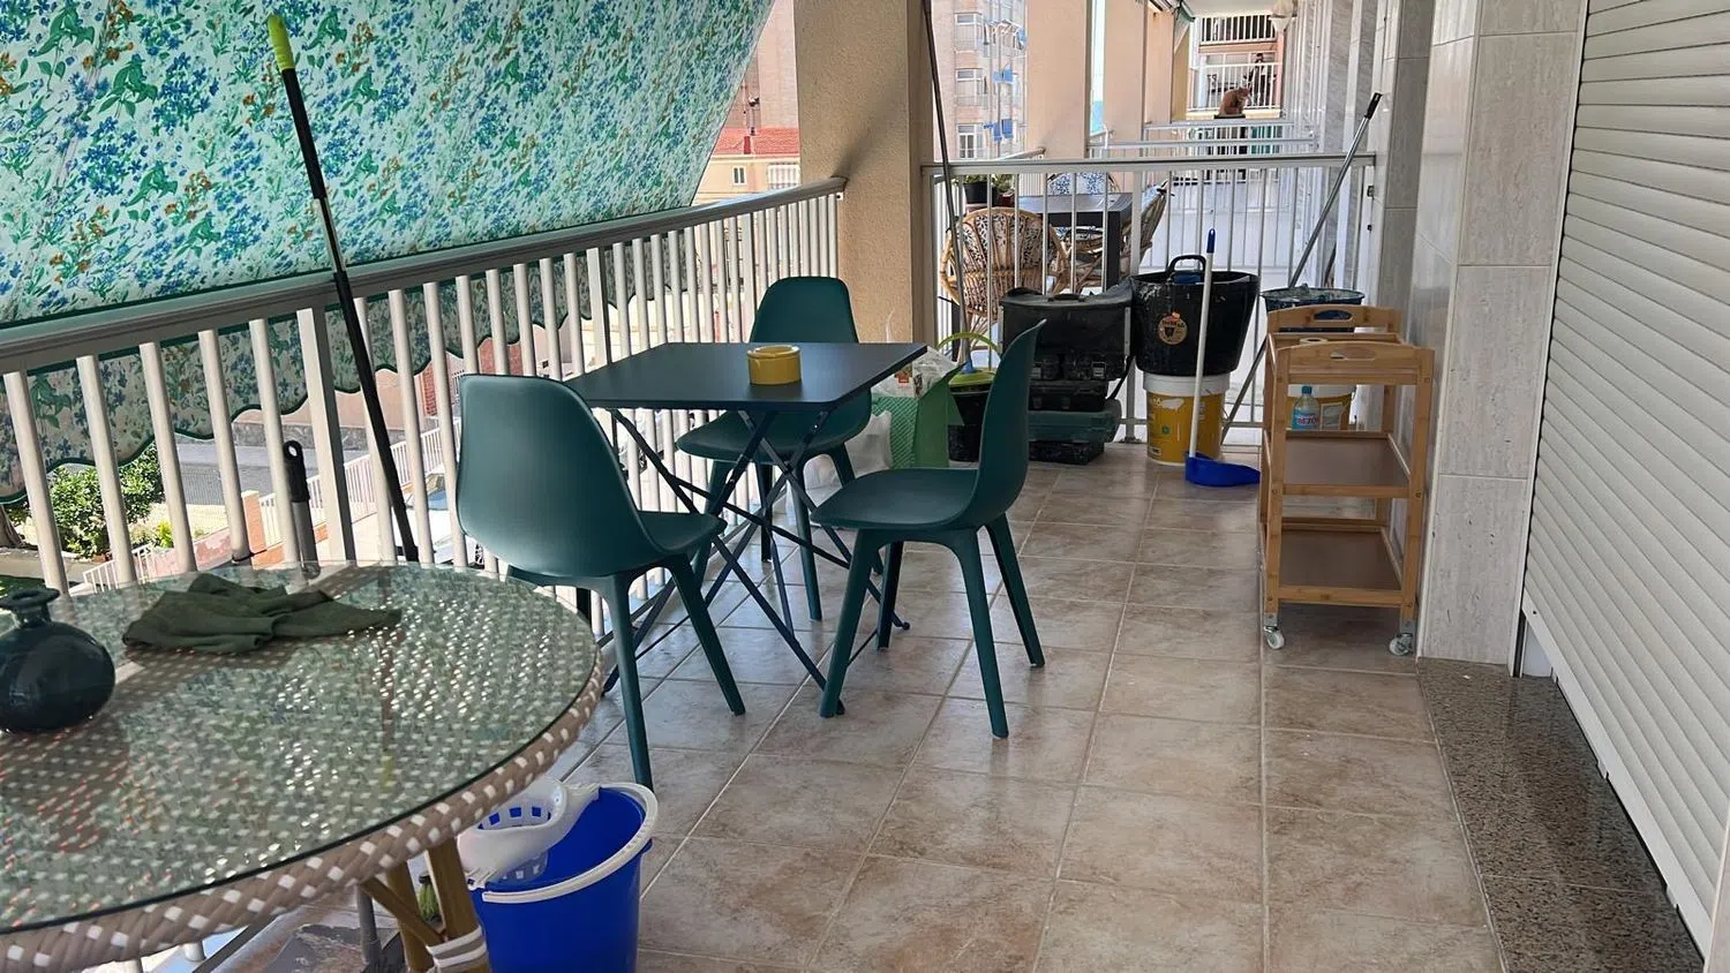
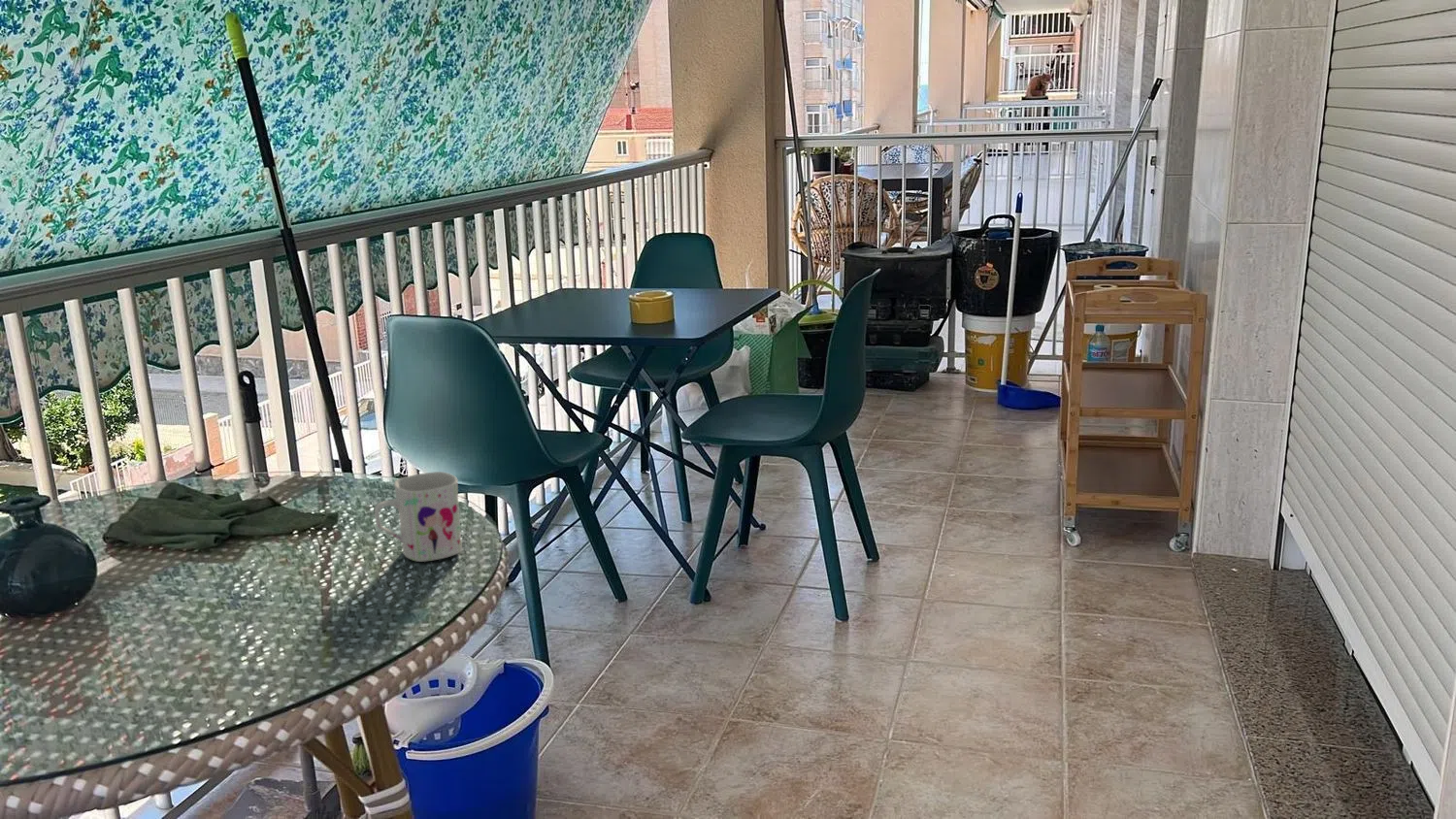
+ mug (417, 518)
